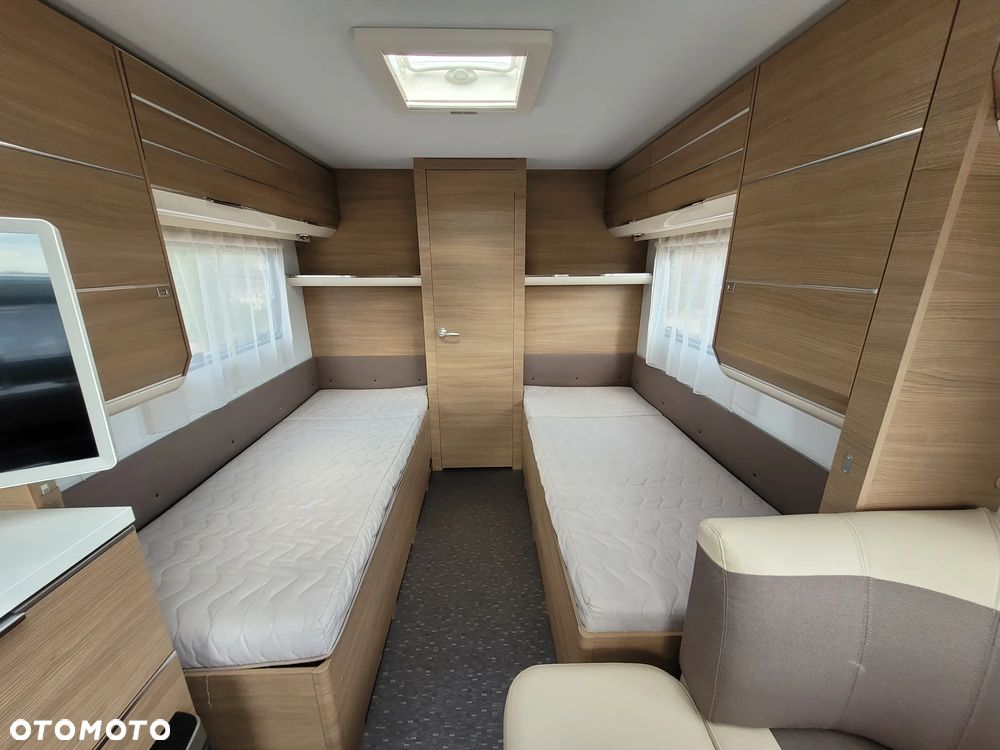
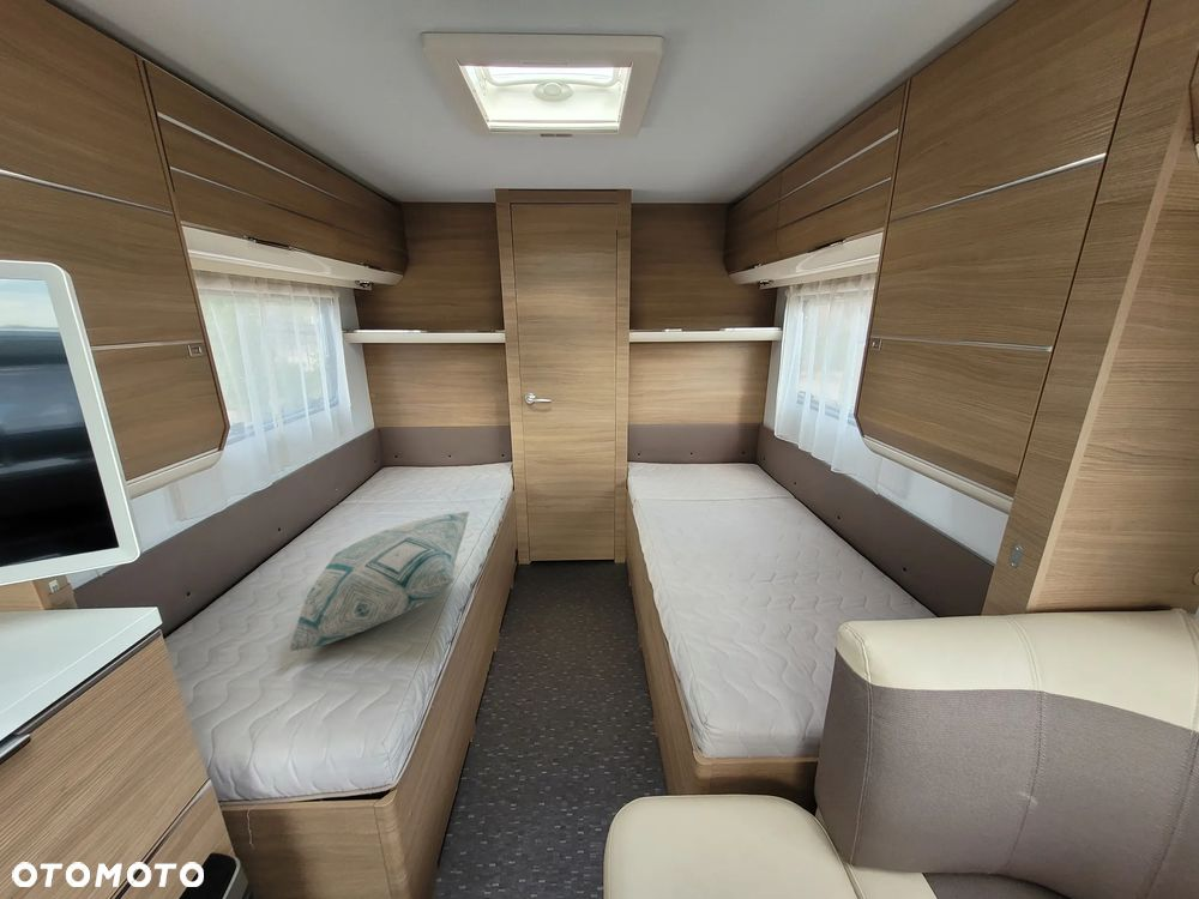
+ decorative pillow (397, 571)
